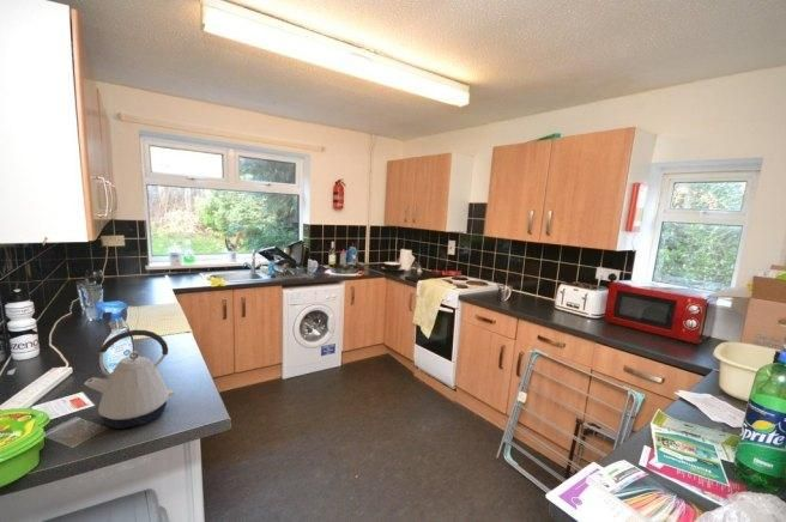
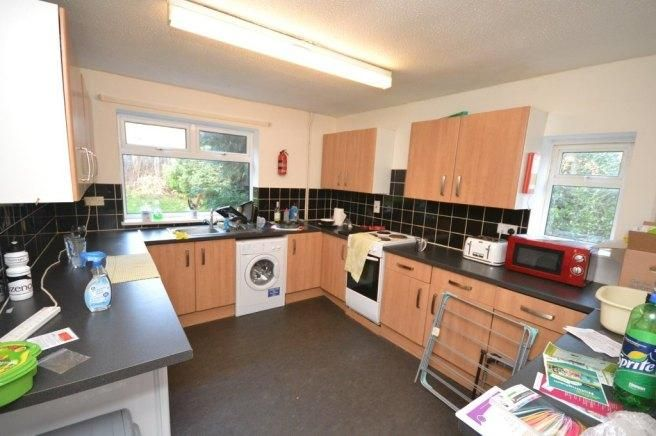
- kettle (131, 374)
